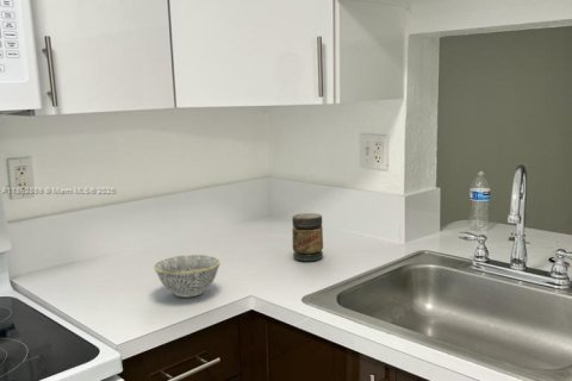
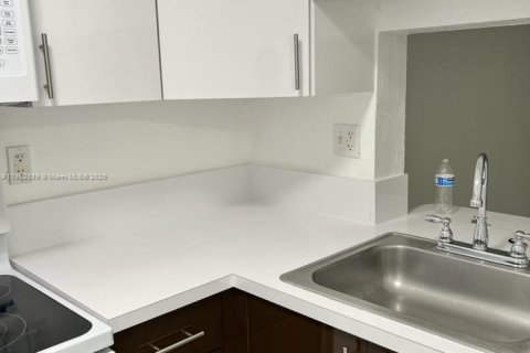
- jar (307, 236)
- bowl (187, 277)
